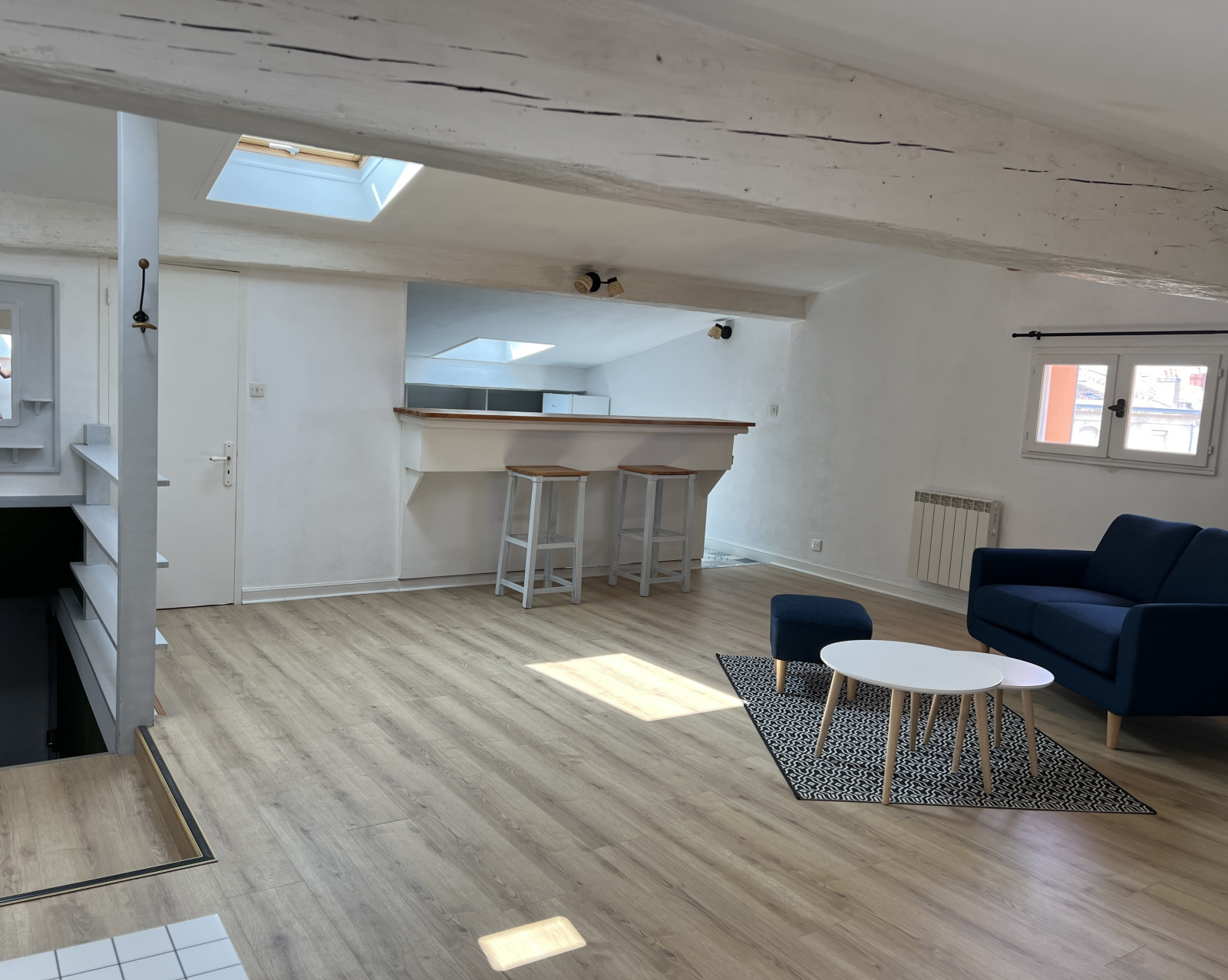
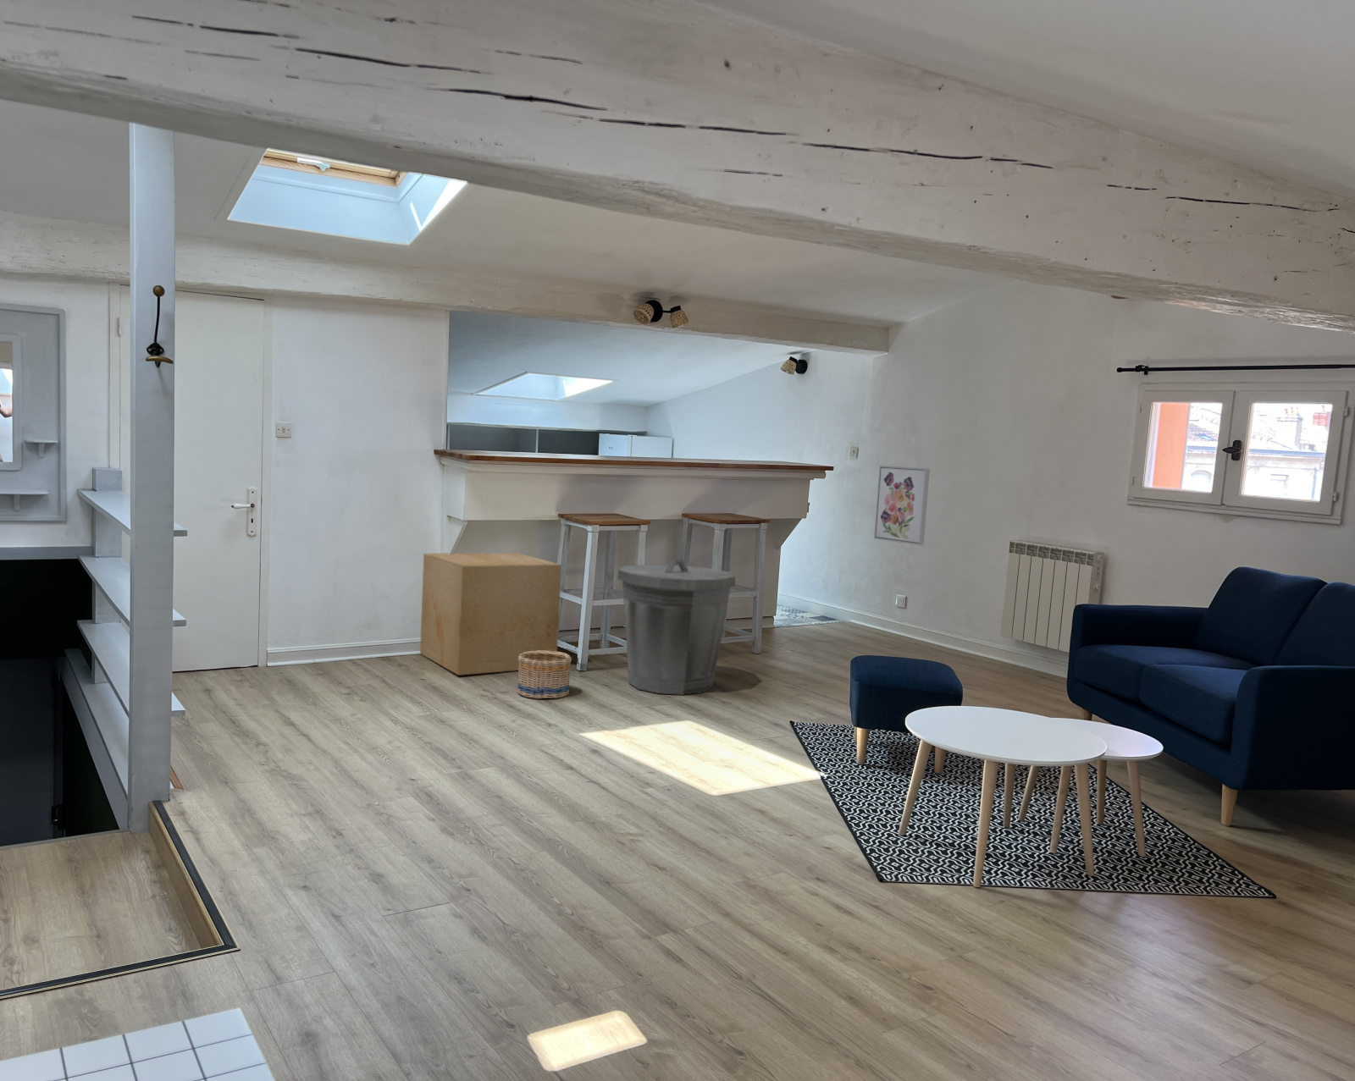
+ basket (544, 674)
+ trash can (674, 621)
+ cardboard box (490, 610)
+ wall art (901, 504)
